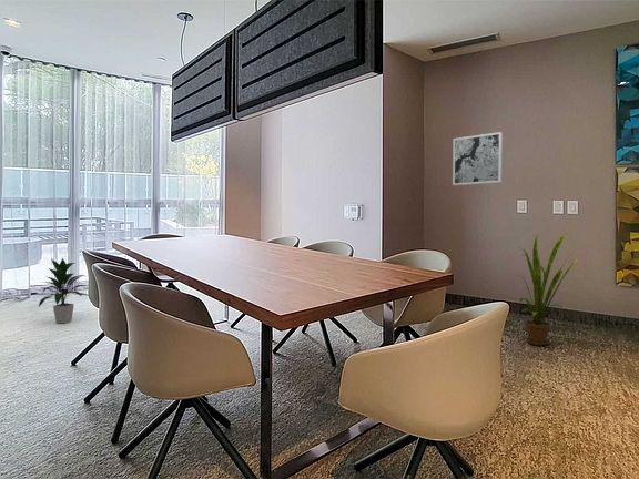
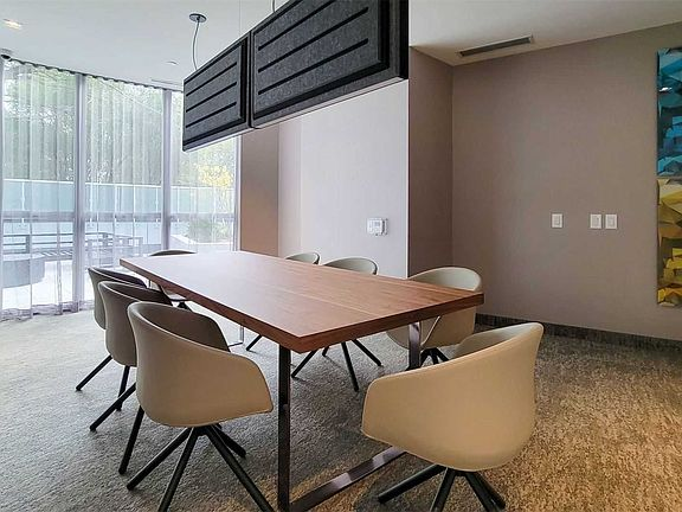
- house plant (540, 287)
- wall art (476, 160)
- indoor plant (62, 289)
